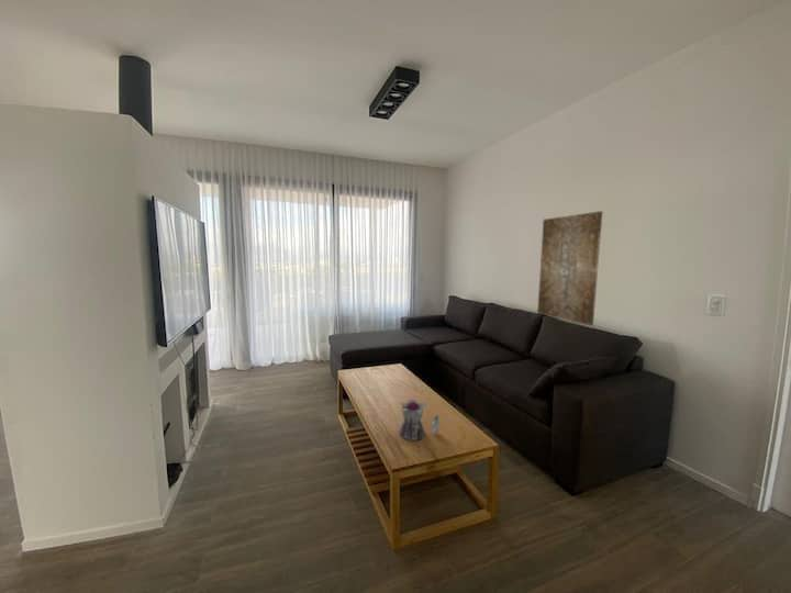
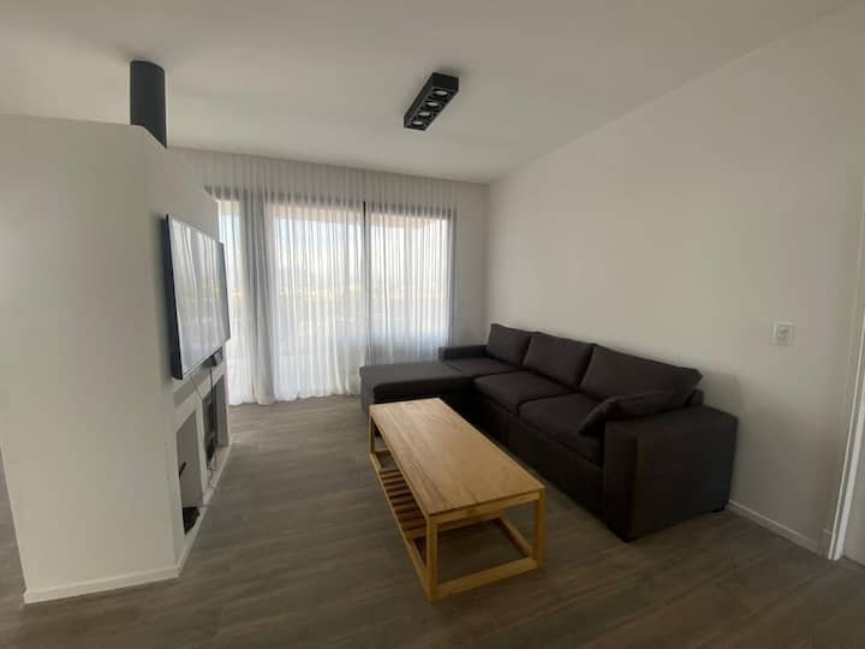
- teapot (415, 417)
- wall art (566, 268)
